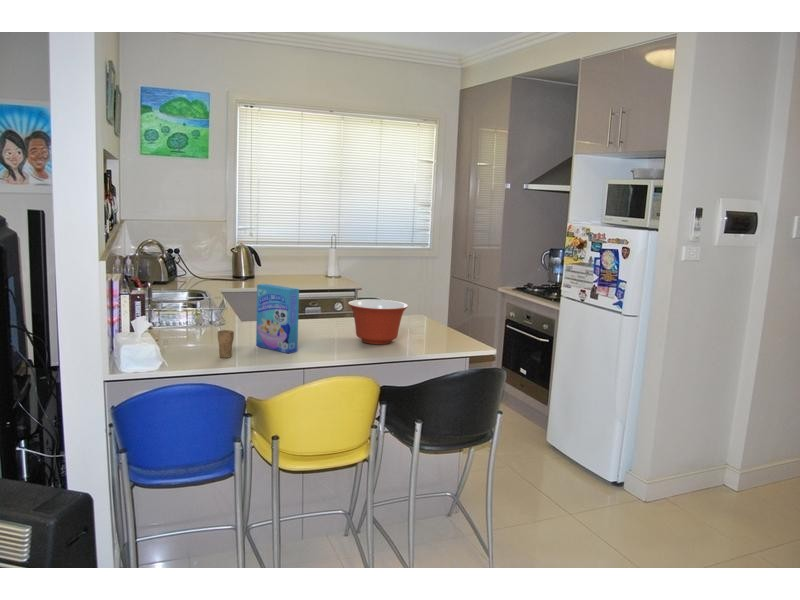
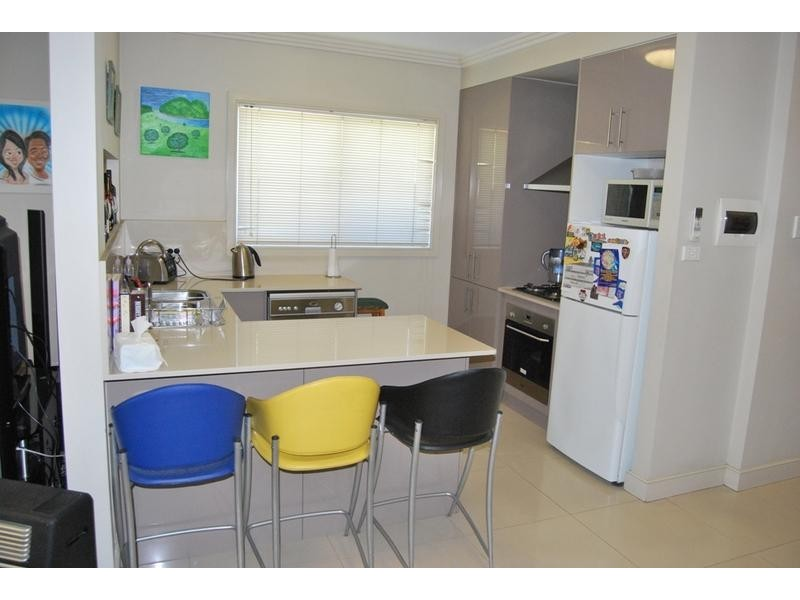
- mixing bowl (377, 322)
- cereal box (277, 317)
- cup (225, 340)
